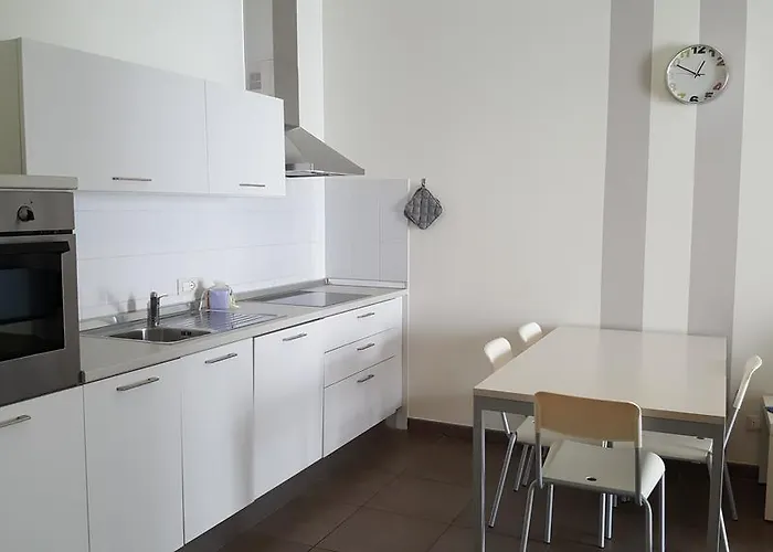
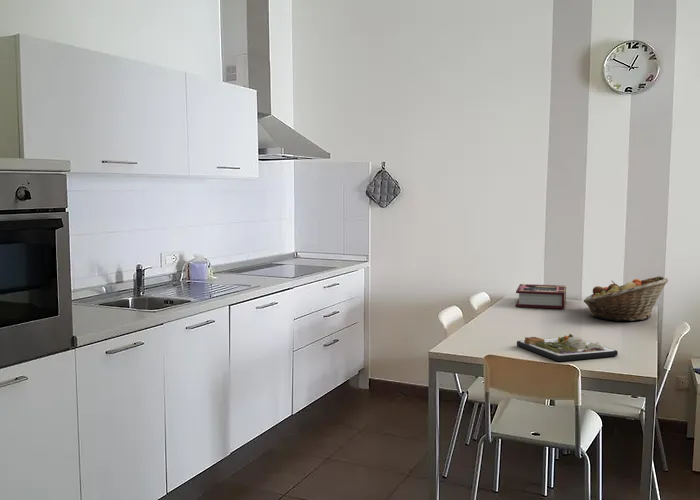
+ dinner plate (565, 344)
+ fruit basket (625, 296)
+ book (541, 295)
